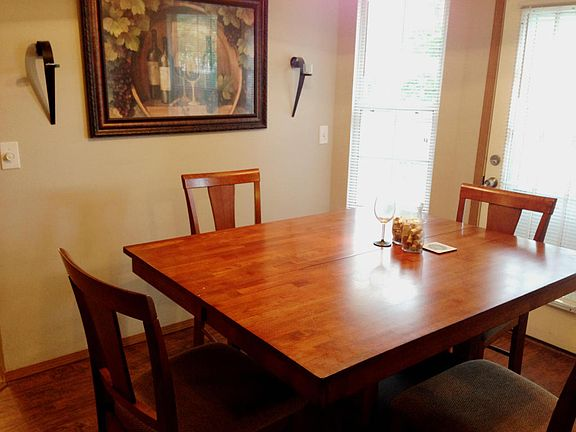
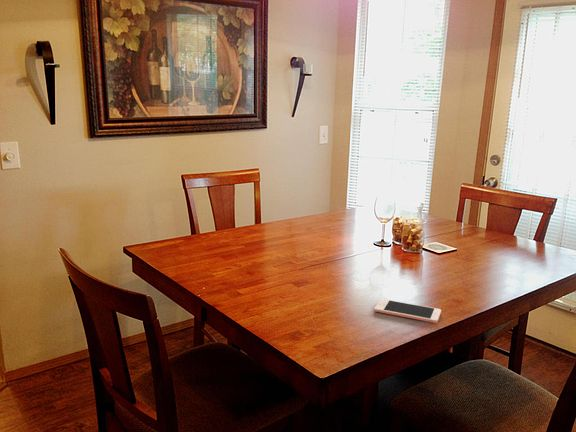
+ cell phone (407, 310)
